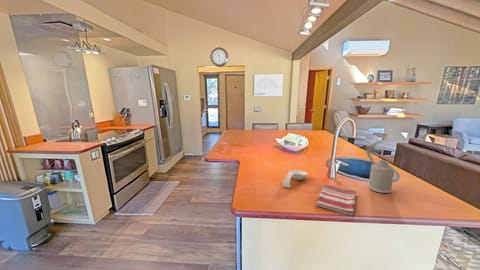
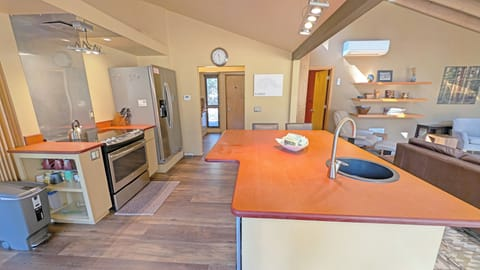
- soap dispenser (377, 170)
- dish towel (336, 197)
- spoon rest (294, 175)
